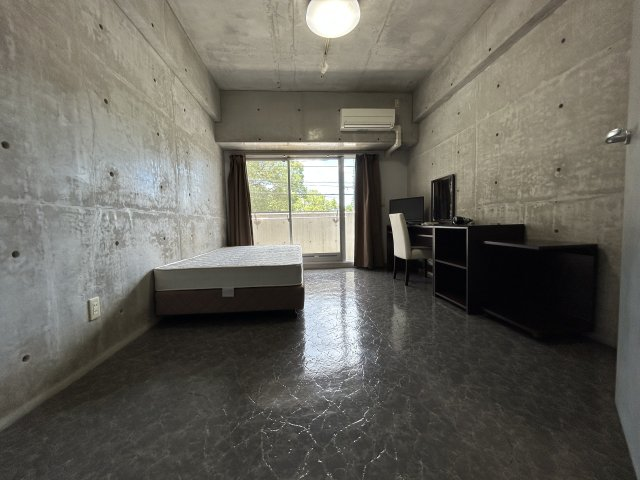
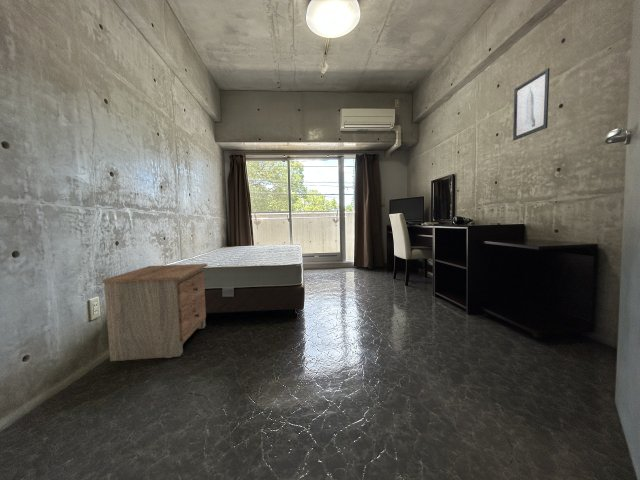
+ wall art (529, 107)
+ nightstand (165, 306)
